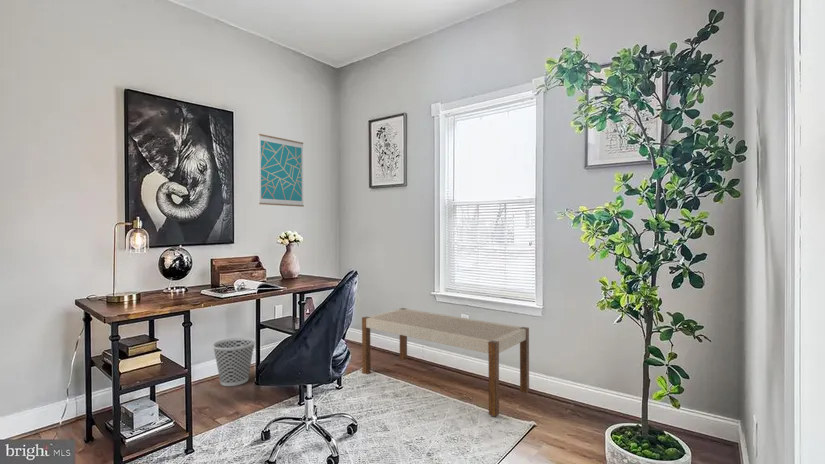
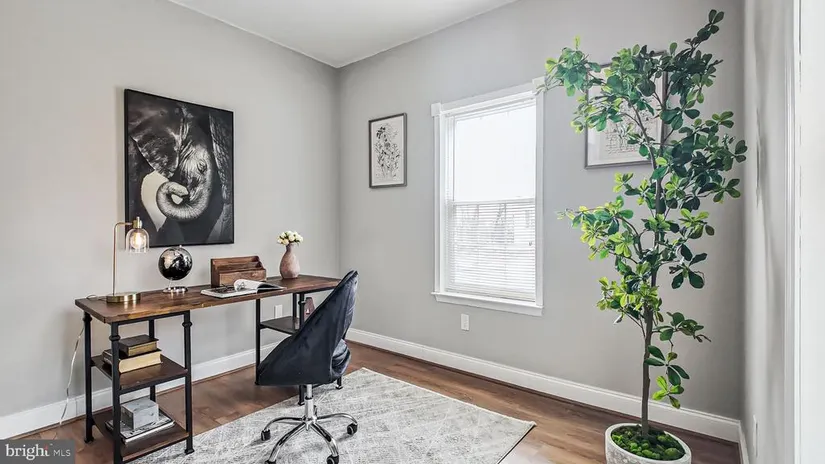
- bench (441, 343)
- wall art (282, 172)
- wastebasket (234, 361)
